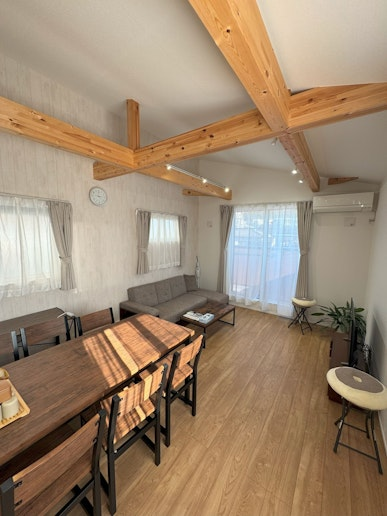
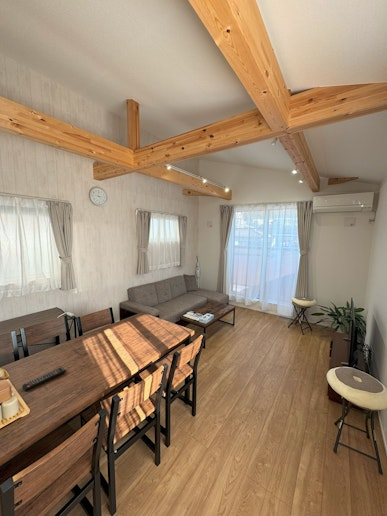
+ remote control (45, 378)
